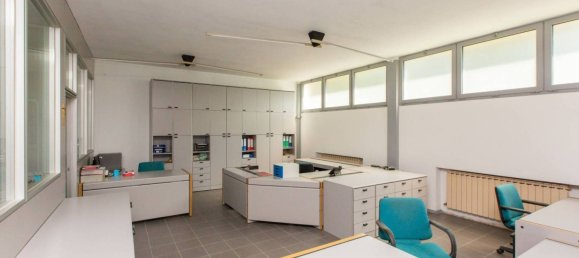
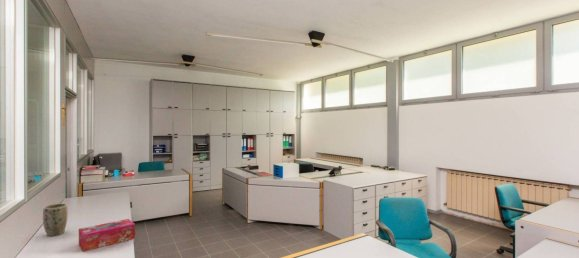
+ tissue box (107, 233)
+ plant pot (55, 219)
